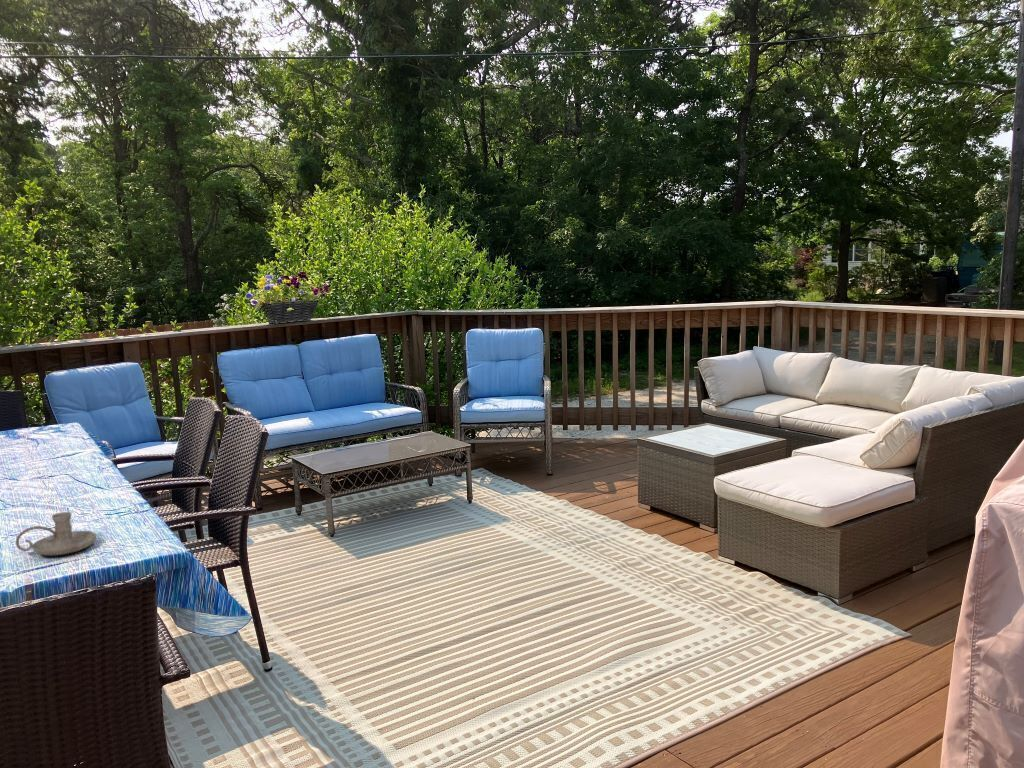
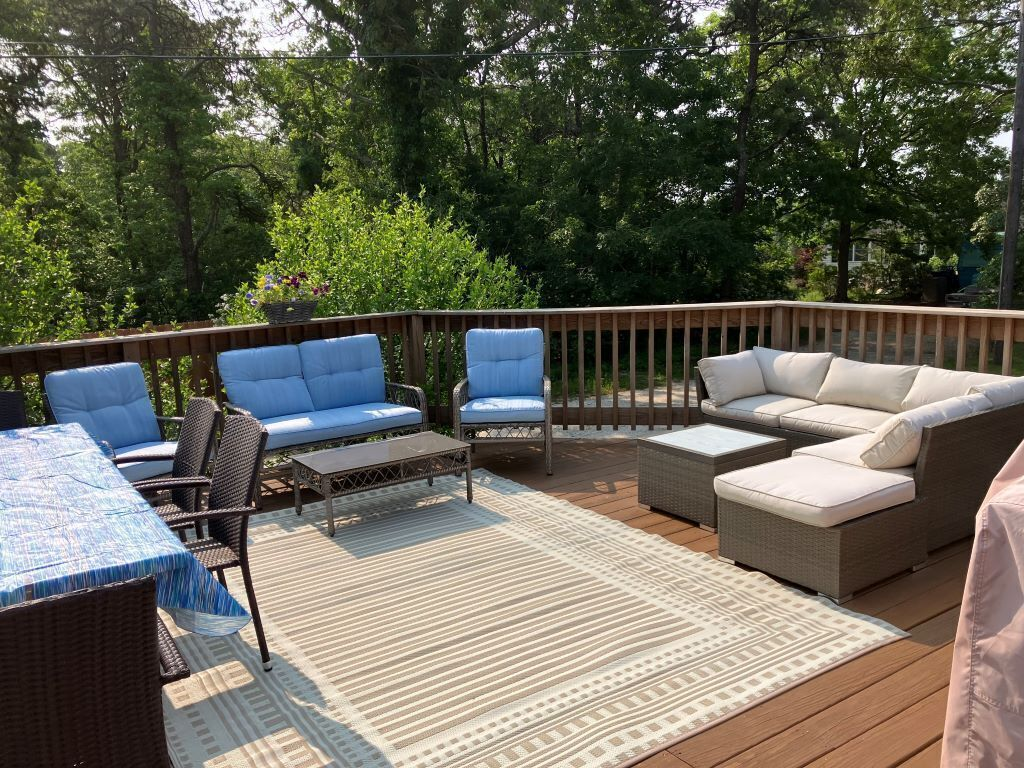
- candle holder (56, 533)
